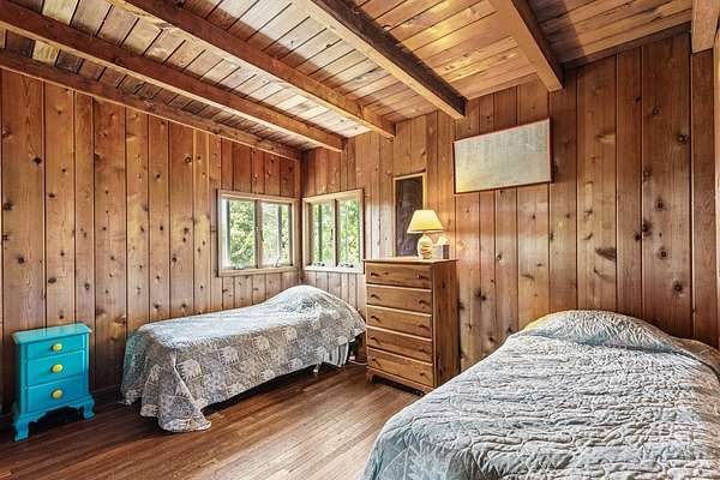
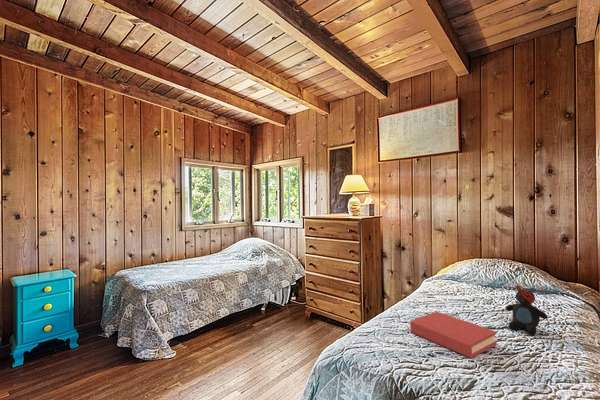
+ hardback book (451, 332)
+ teddy bear (524, 308)
